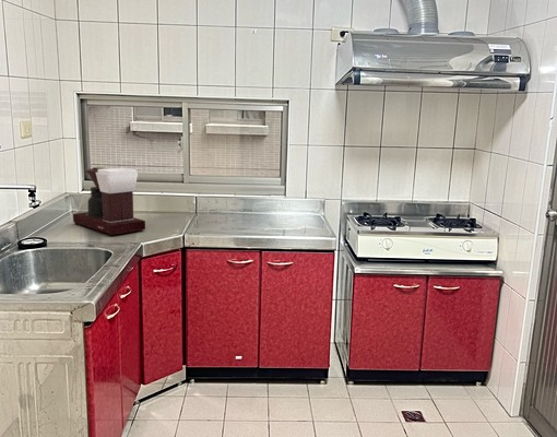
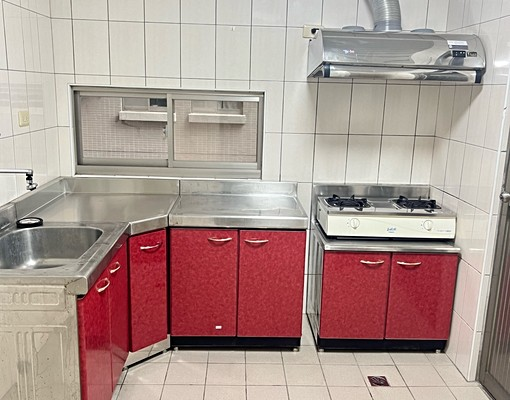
- coffee maker (107, 197)
